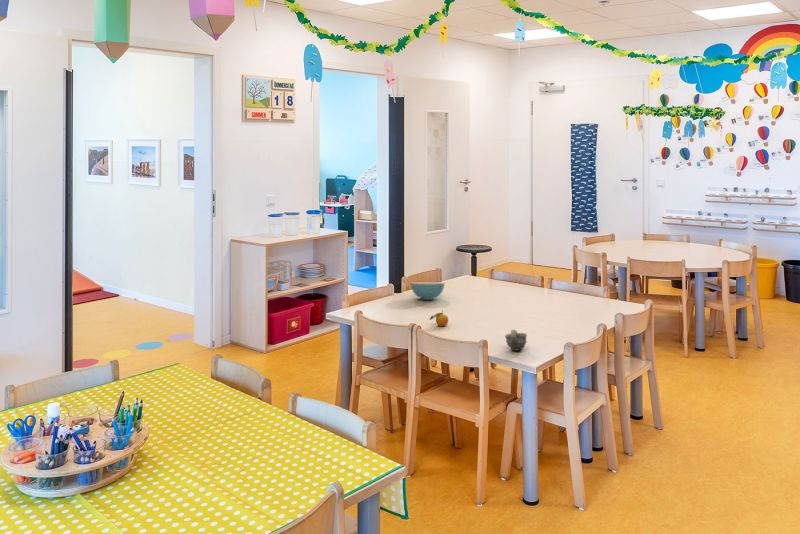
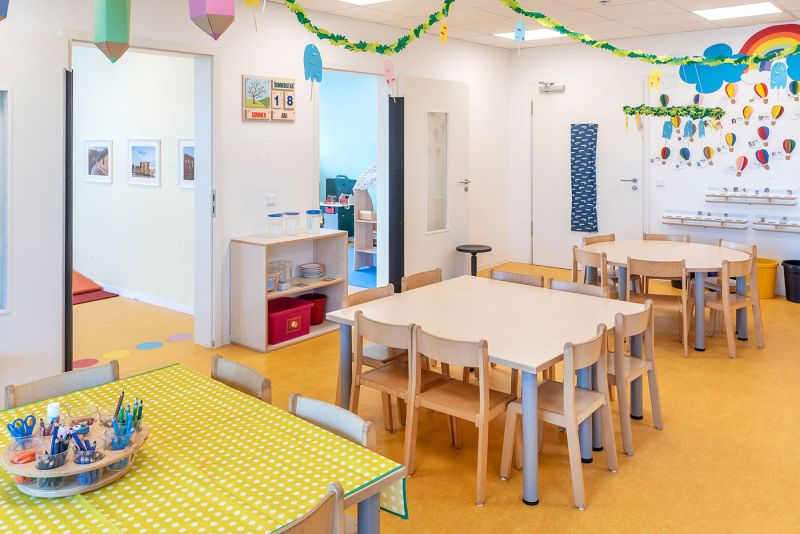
- cereal bowl (427, 291)
- cup (514, 339)
- fruit (438, 317)
